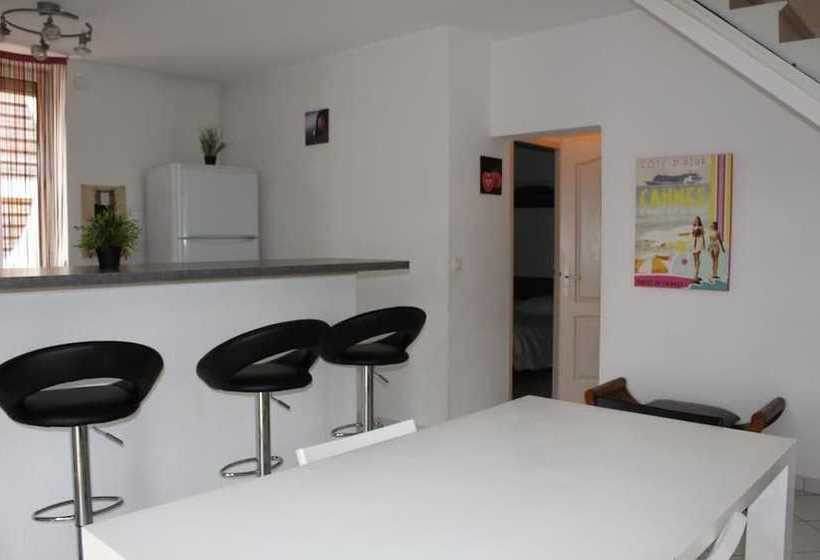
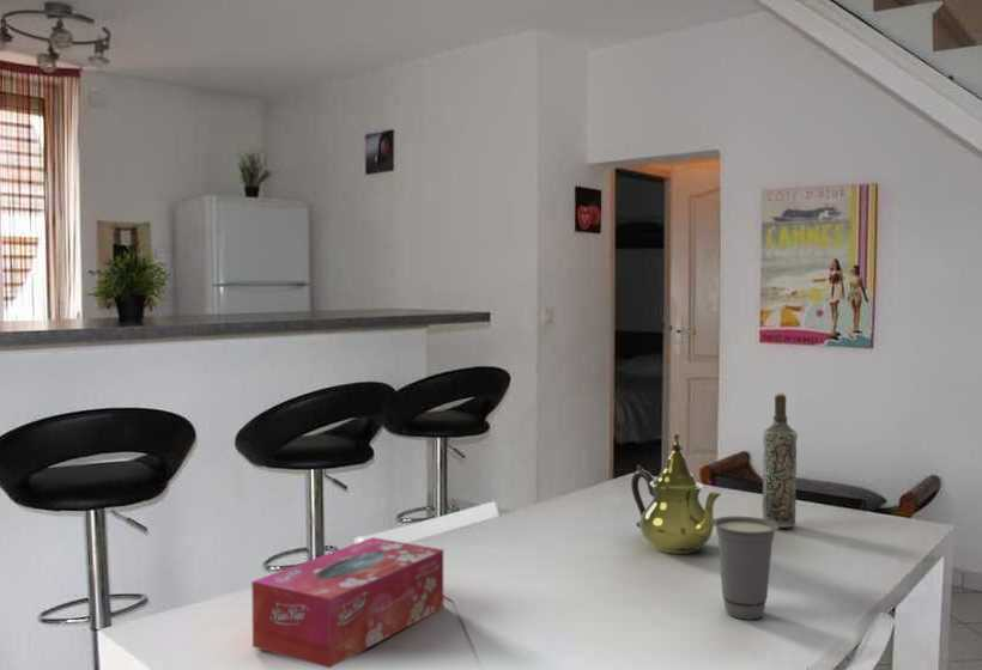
+ bottle (780, 459)
+ tissue box (353, 595)
+ teapot (673, 489)
+ cup (744, 568)
